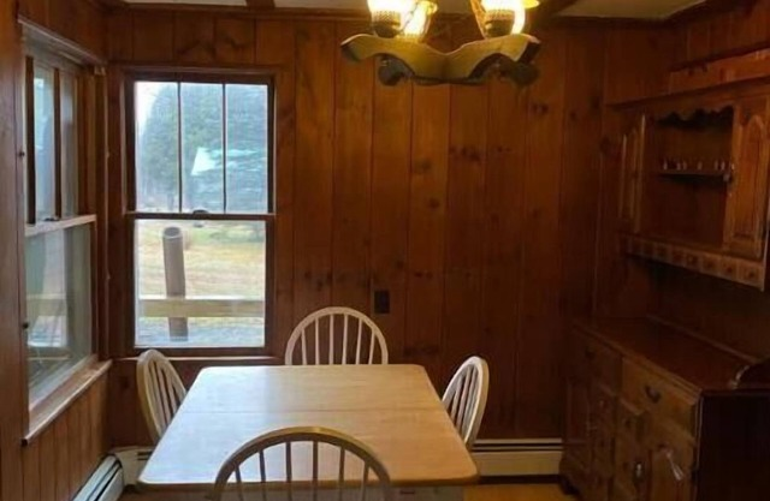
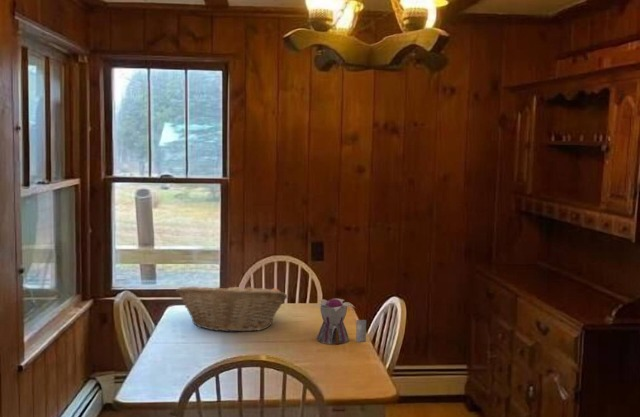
+ teapot (337, 319)
+ fruit basket (231, 302)
